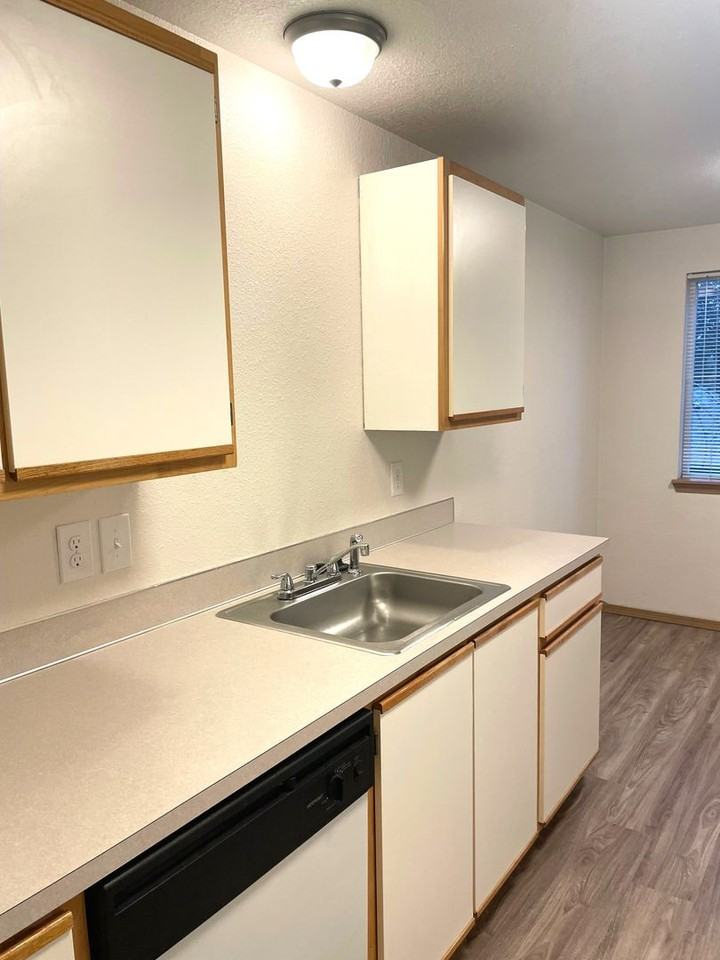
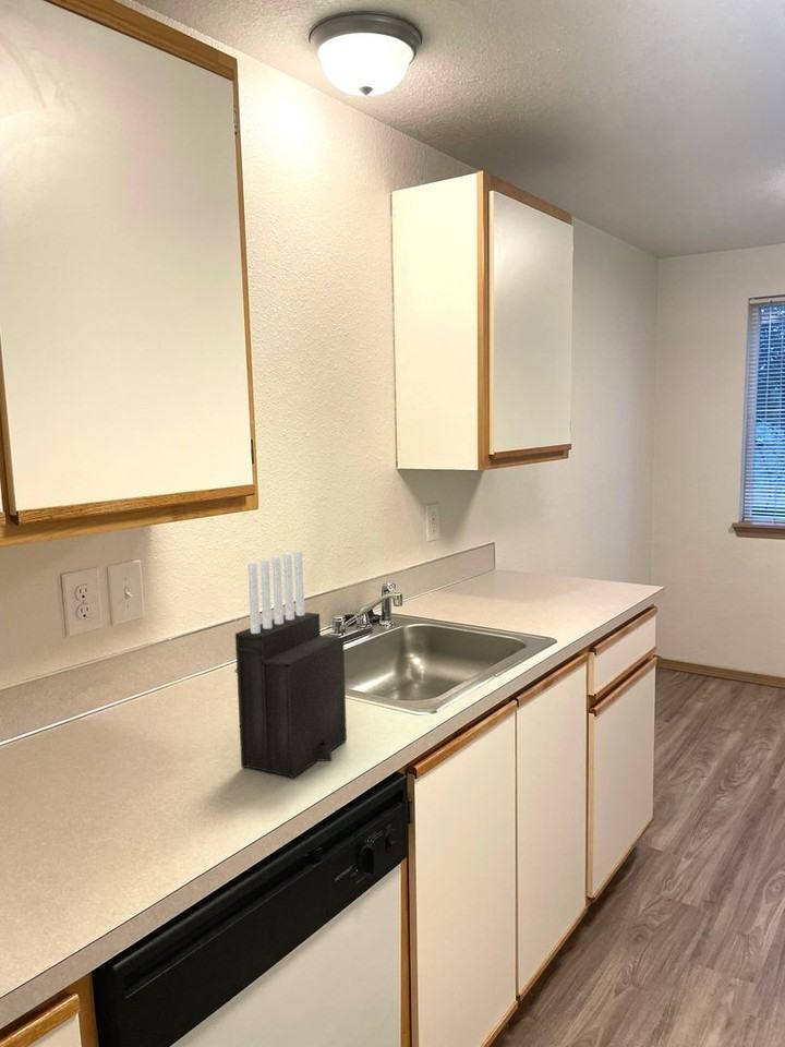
+ knife block (298, 658)
